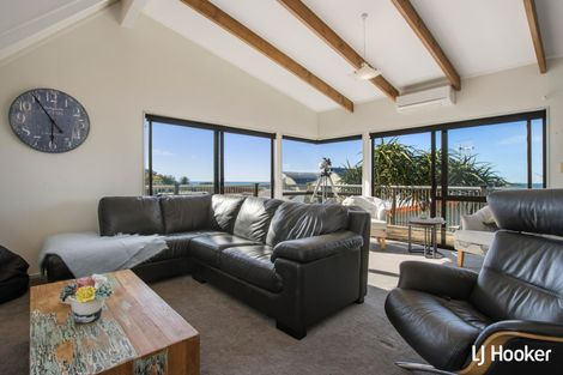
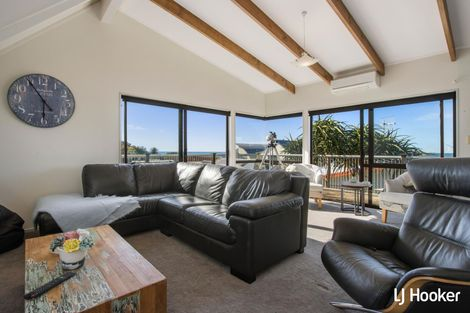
+ remote control (51, 284)
